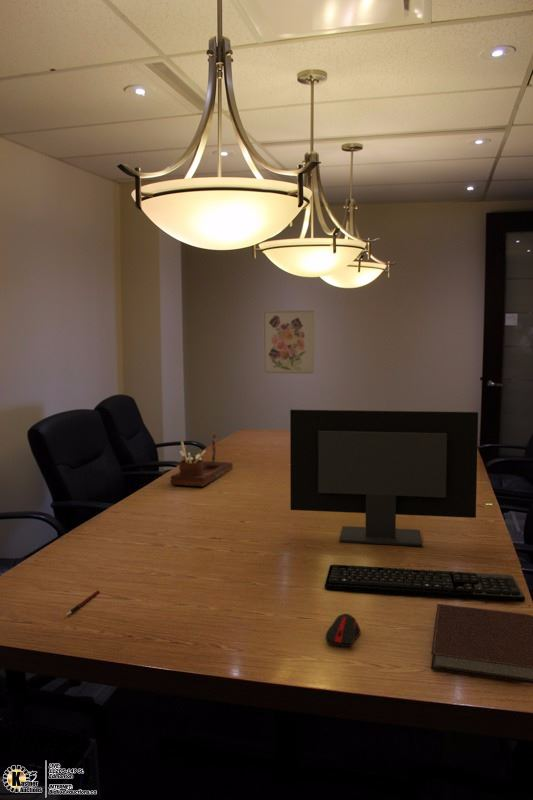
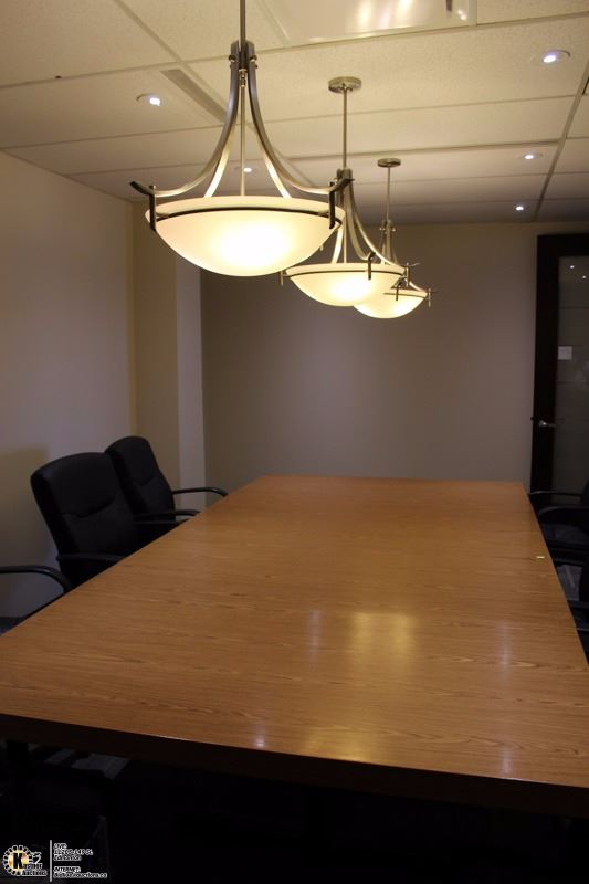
- computer mouse (343, 627)
- computer monitor (381, 474)
- desk organizer (201, 457)
- pen (83, 602)
- notebook (485, 640)
- wall art (289, 342)
- keyboard (420, 580)
